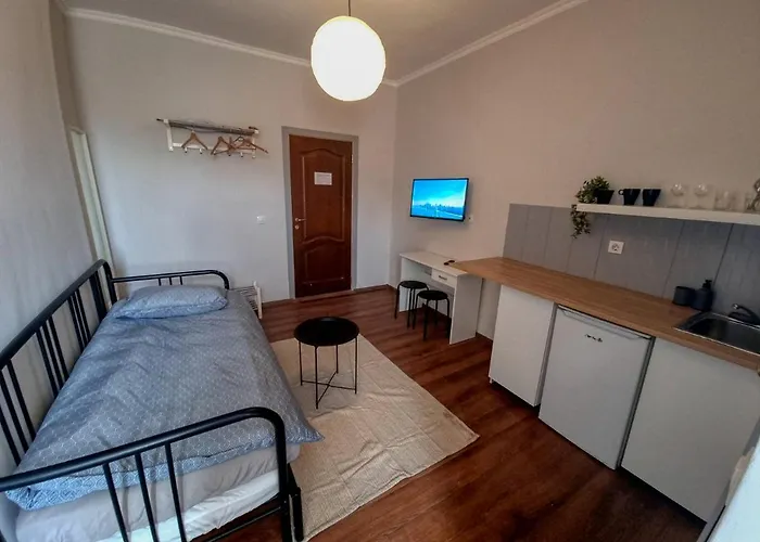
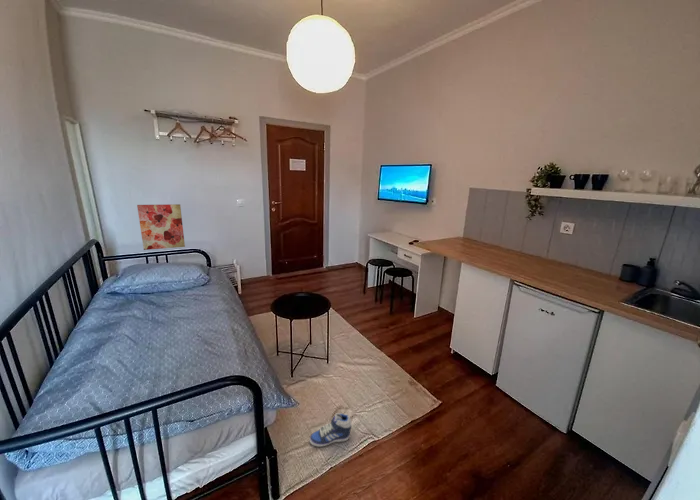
+ sneaker (330, 426)
+ wall art (162, 226)
